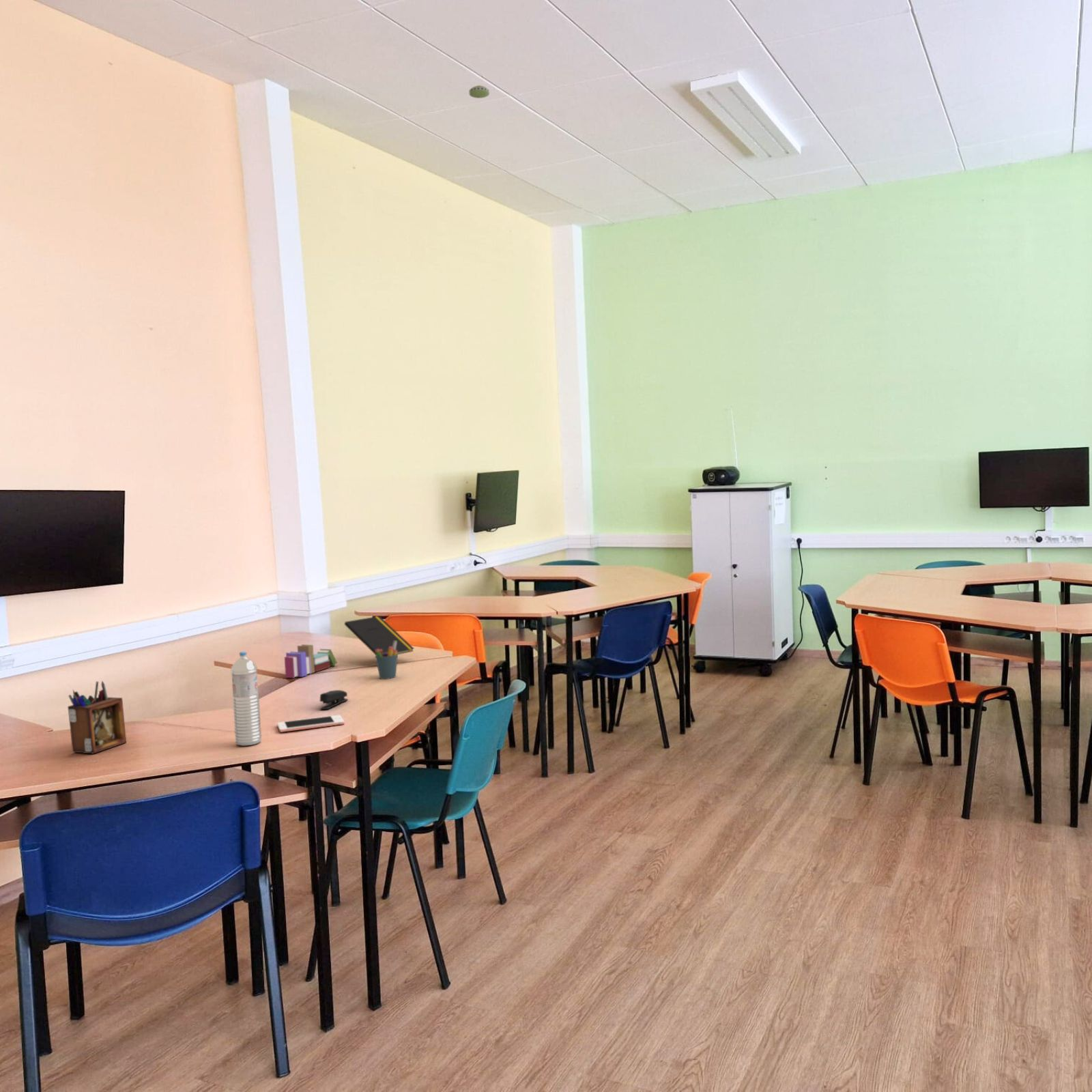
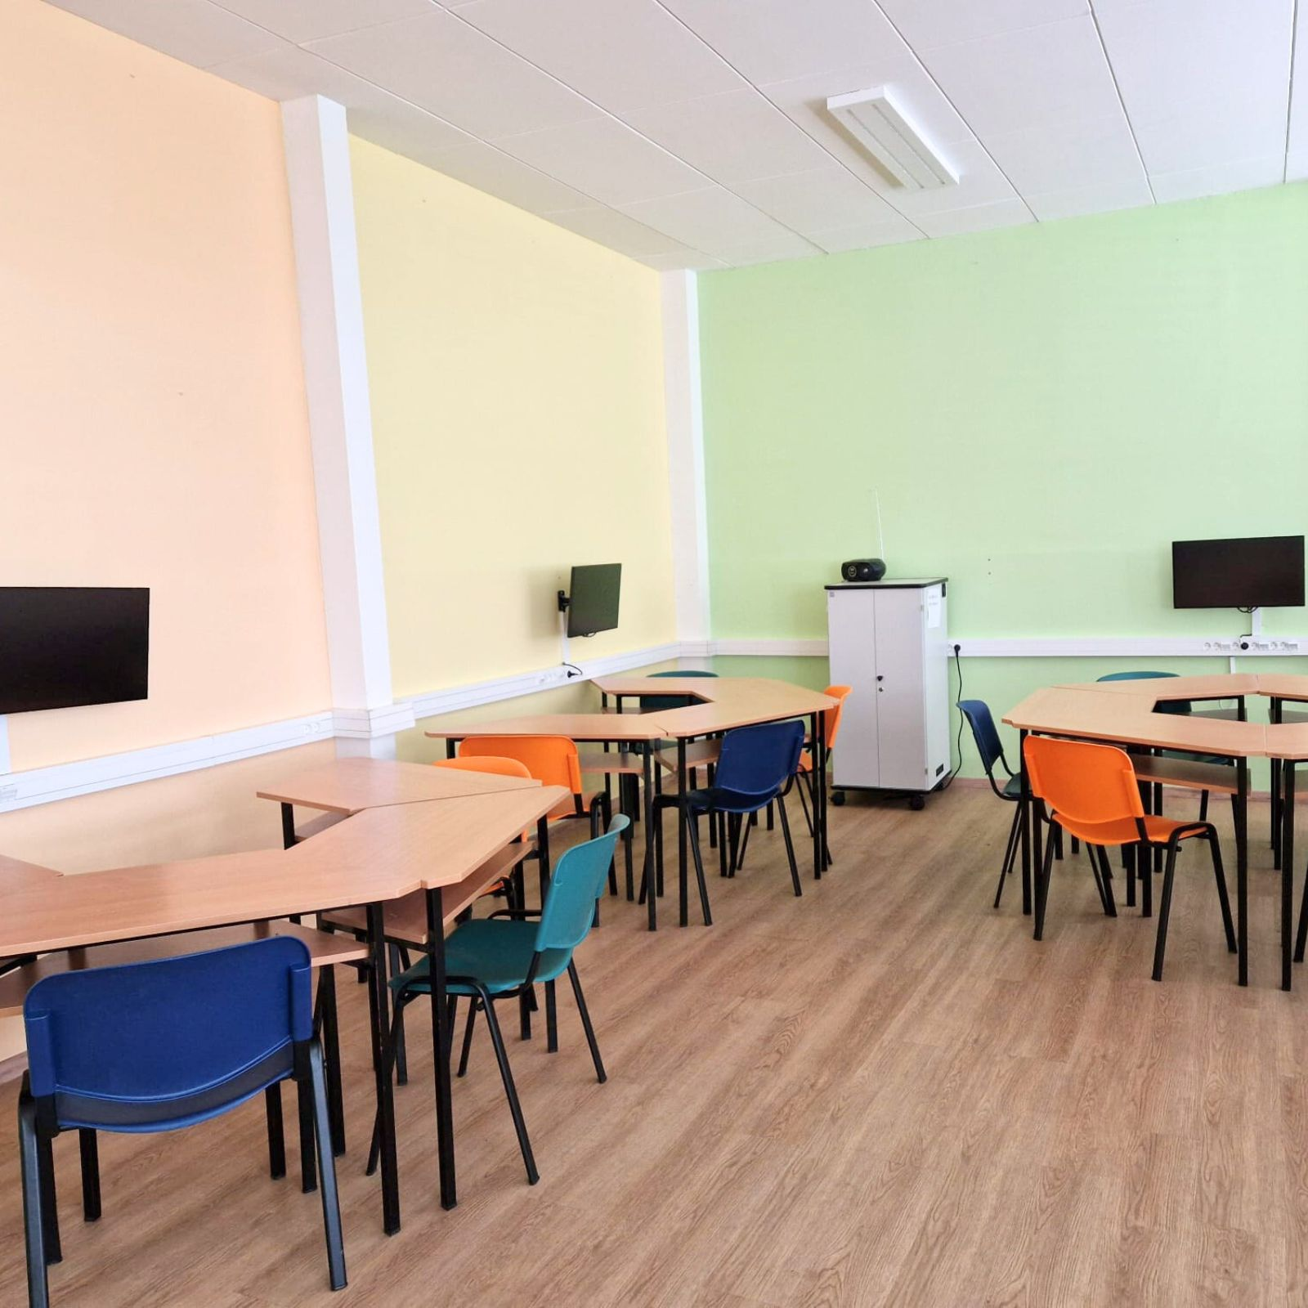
- smoke detector (479, 91)
- cell phone (311, 723)
- water bottle (246, 698)
- desk organizer (96, 716)
- notepad (379, 640)
- stapler (333, 697)
- pen holder (387, 660)
- book (311, 657)
